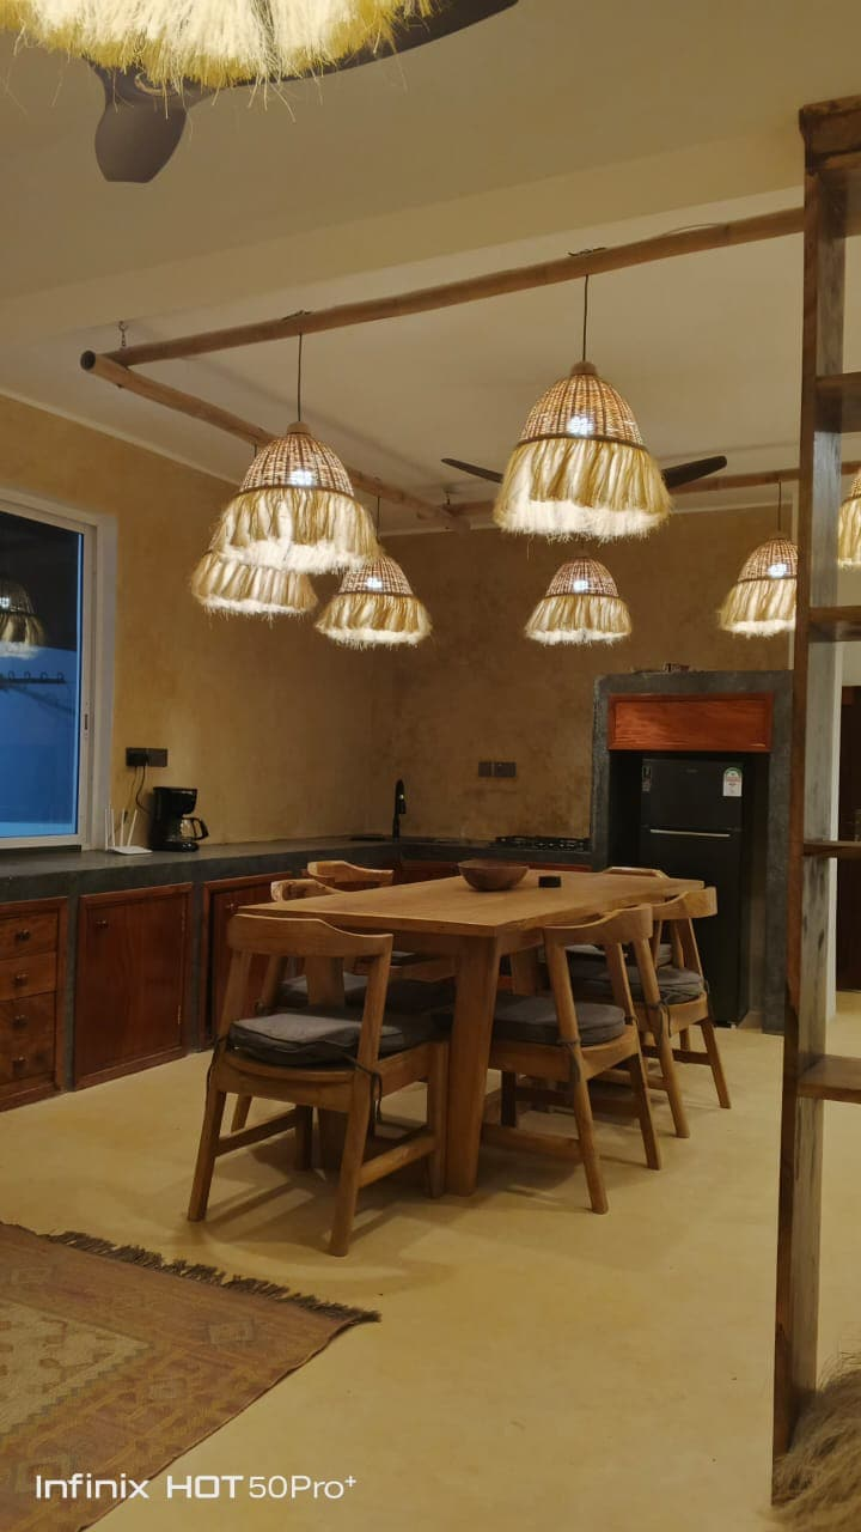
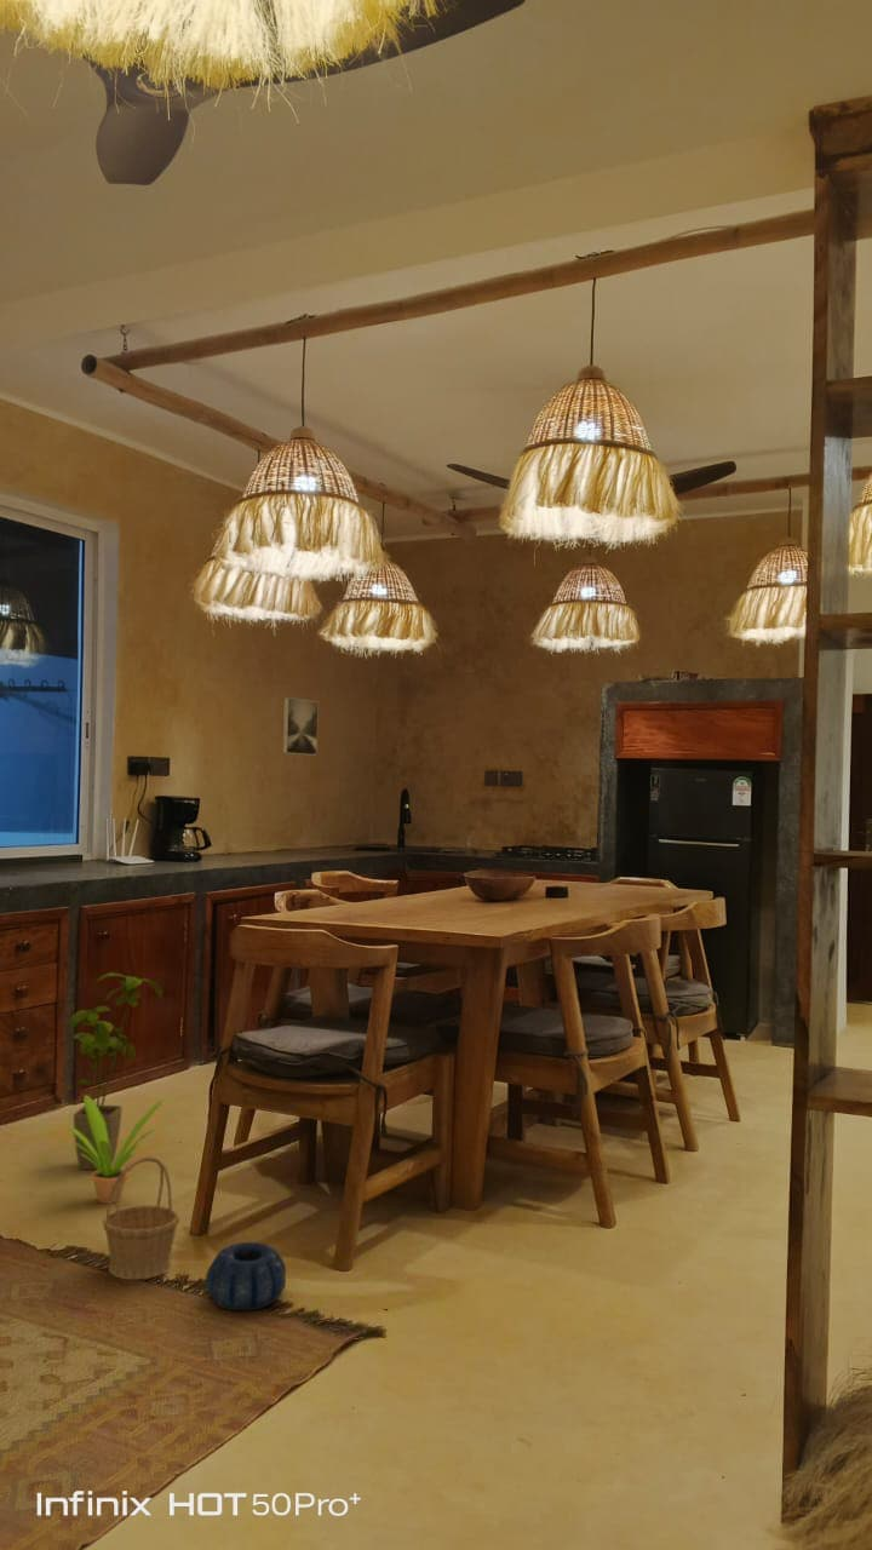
+ decorative bowl (247, 1274)
+ house plant (111, 1067)
+ basket (140, 1211)
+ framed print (300, 727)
+ potted plant (110, 1153)
